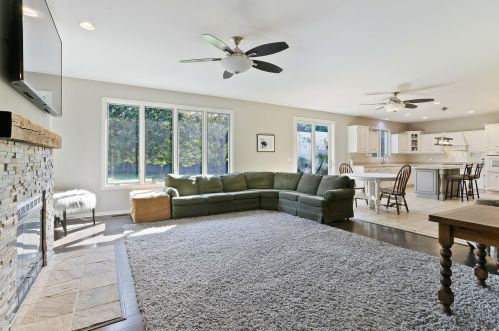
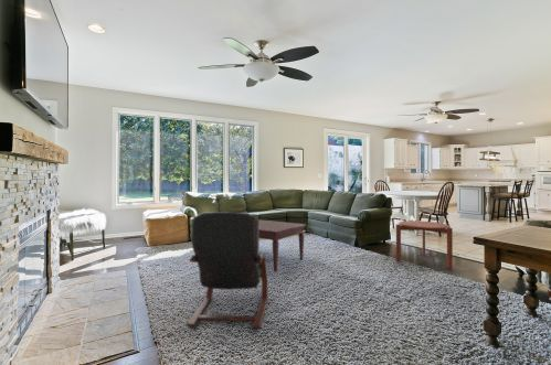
+ armchair (231, 259)
+ coffee table (258, 237)
+ side table (424, 243)
